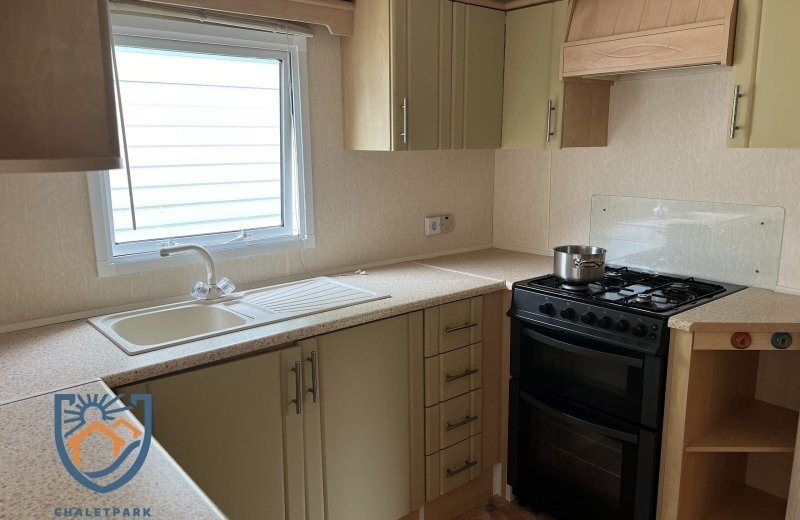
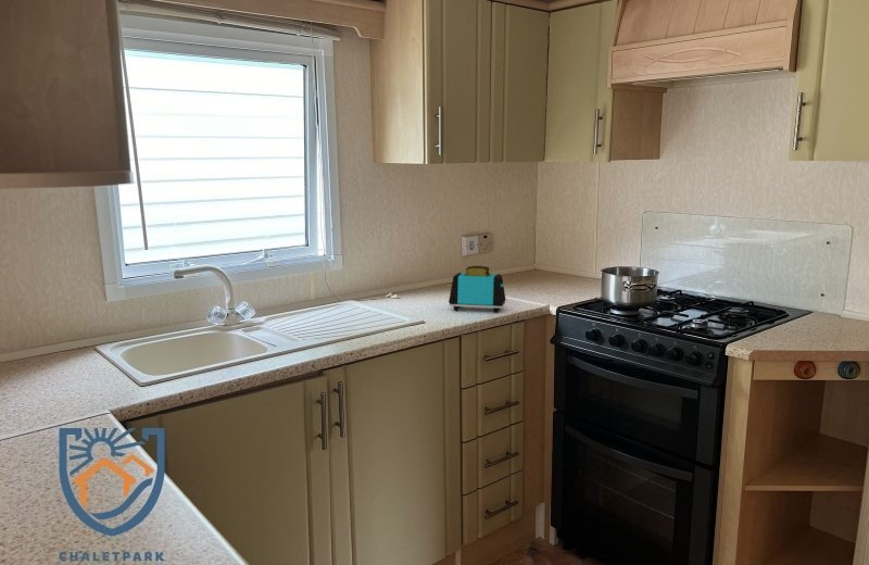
+ toaster (477, 288)
